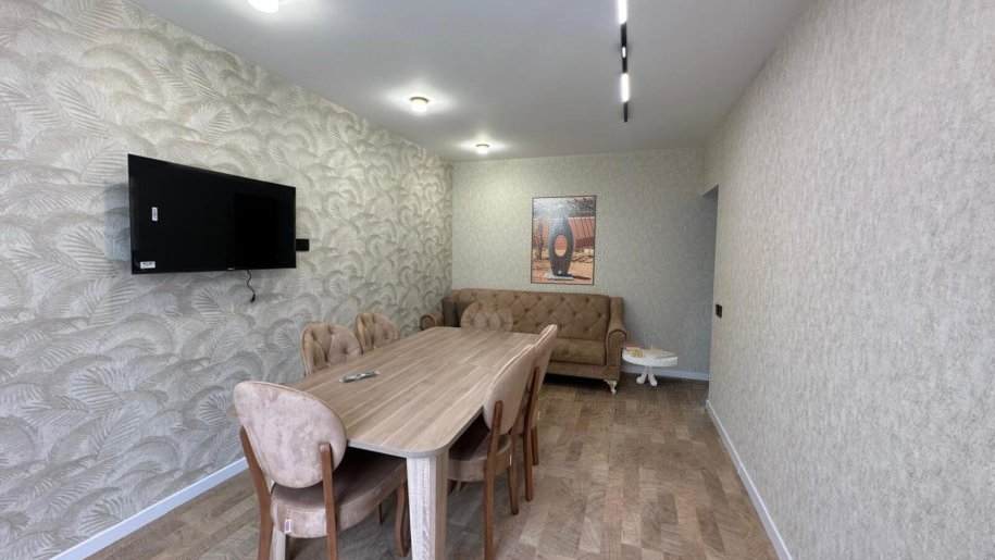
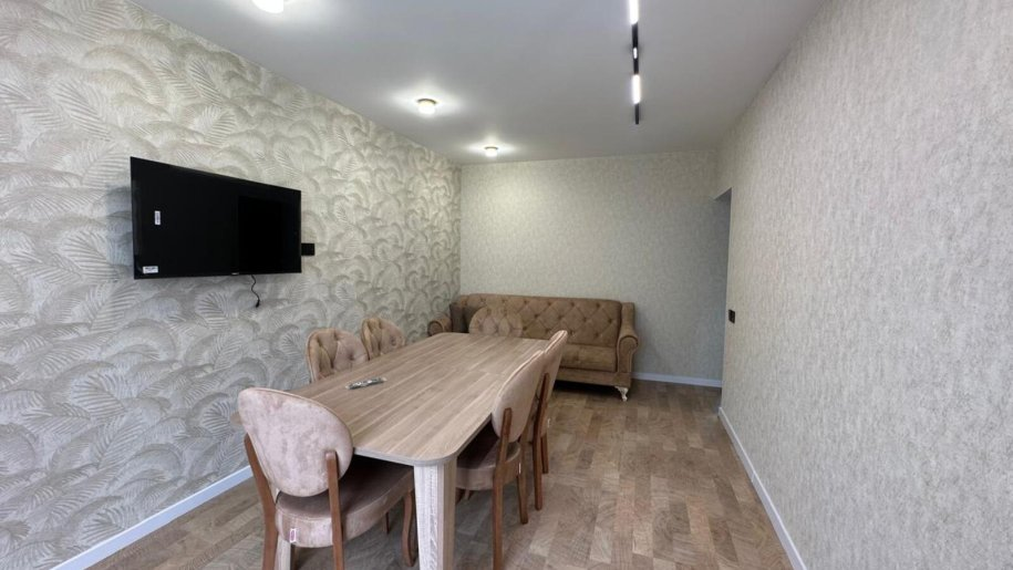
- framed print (562, 240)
- side table (648, 364)
